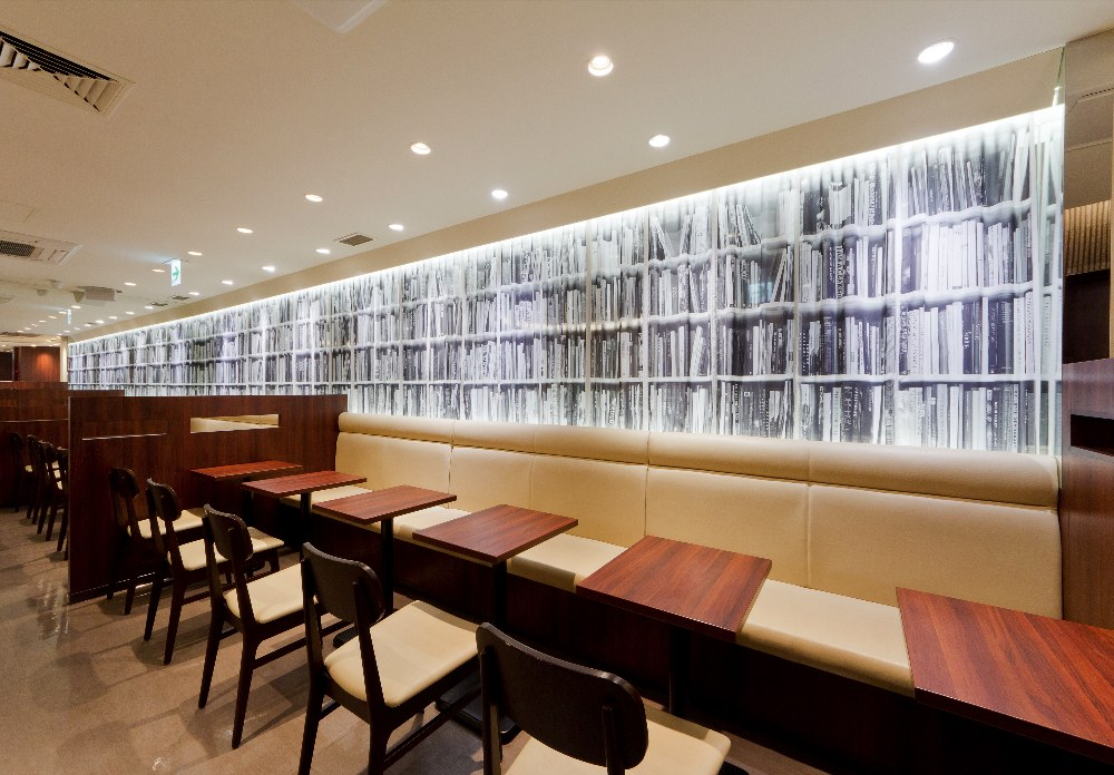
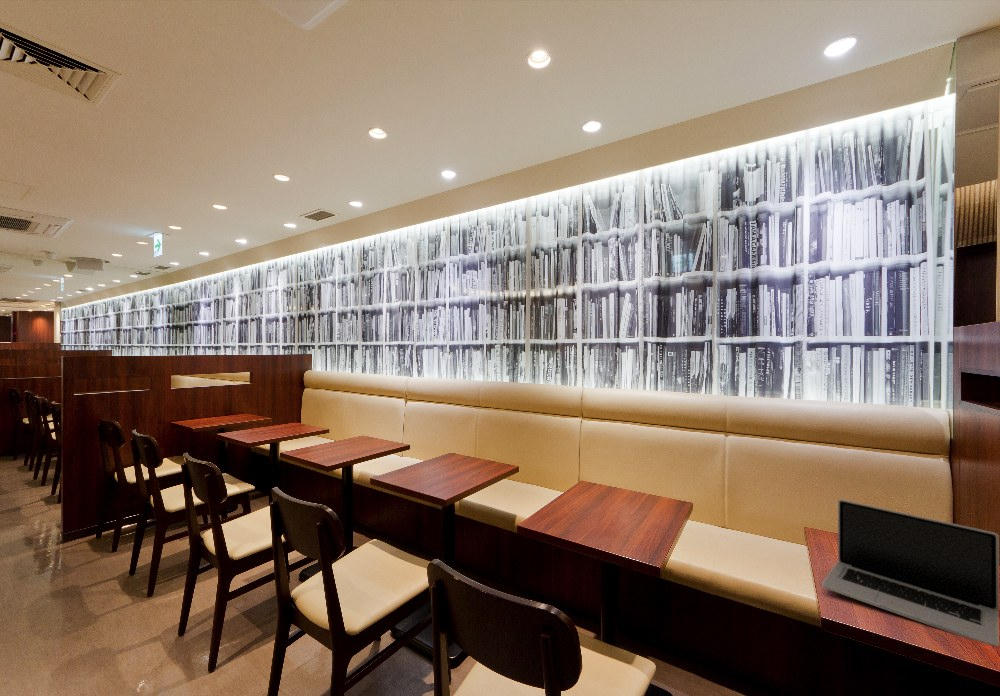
+ laptop (905, 562)
